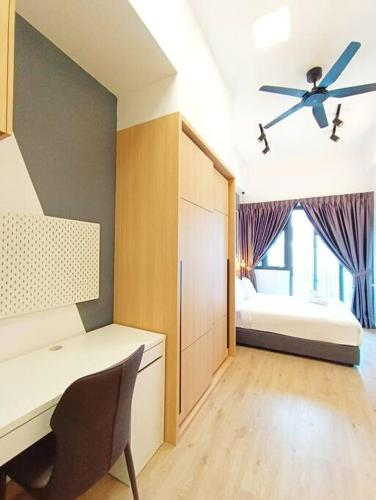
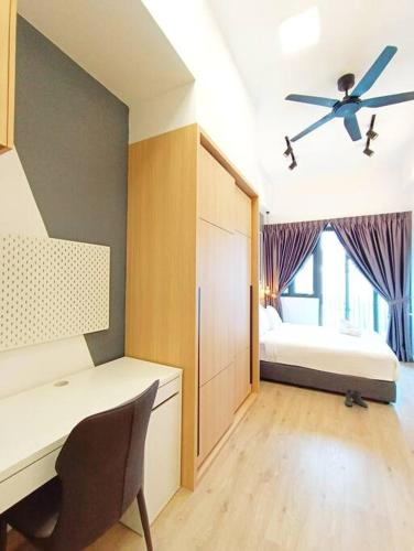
+ boots (353, 398)
